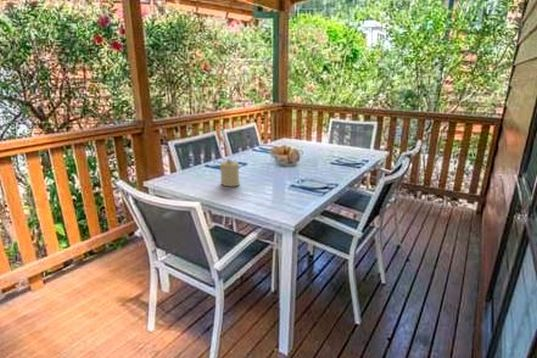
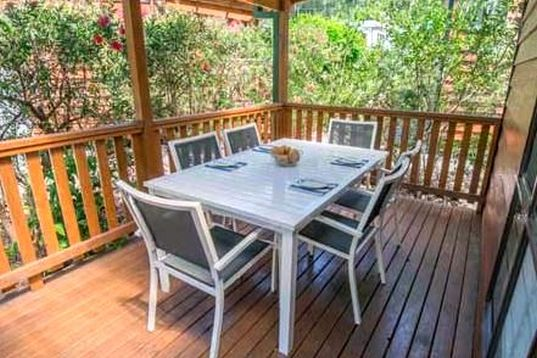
- candle (230, 171)
